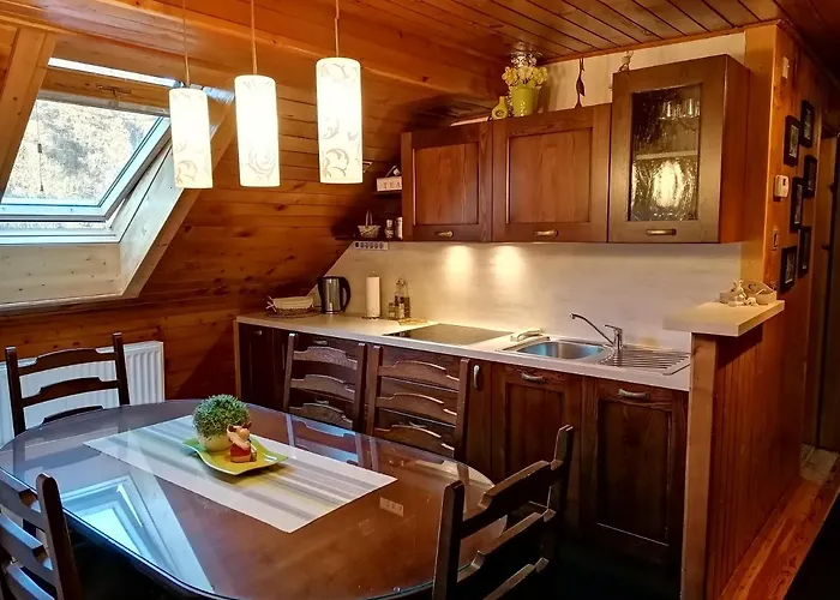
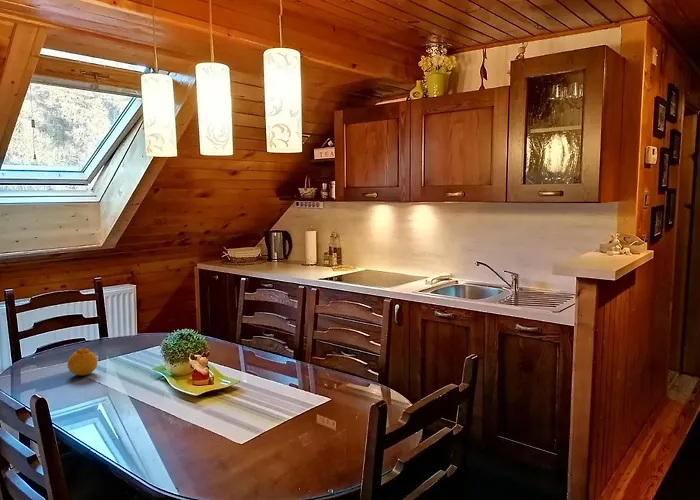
+ fruit (82, 361)
